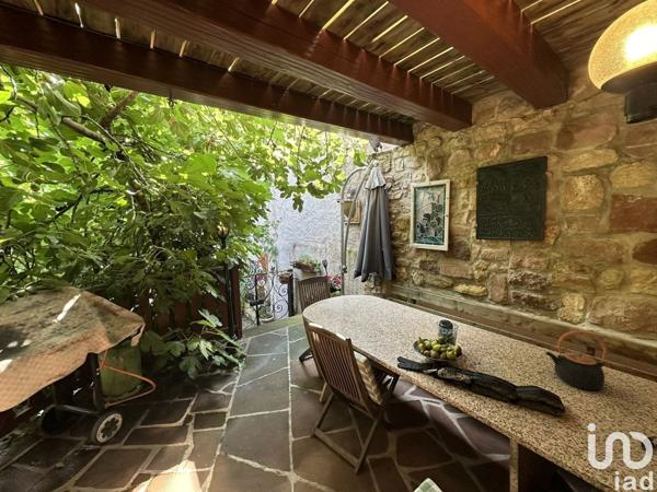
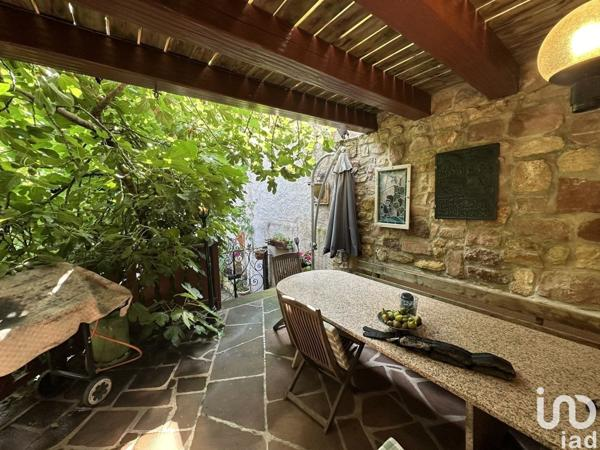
- teapot (575, 355)
